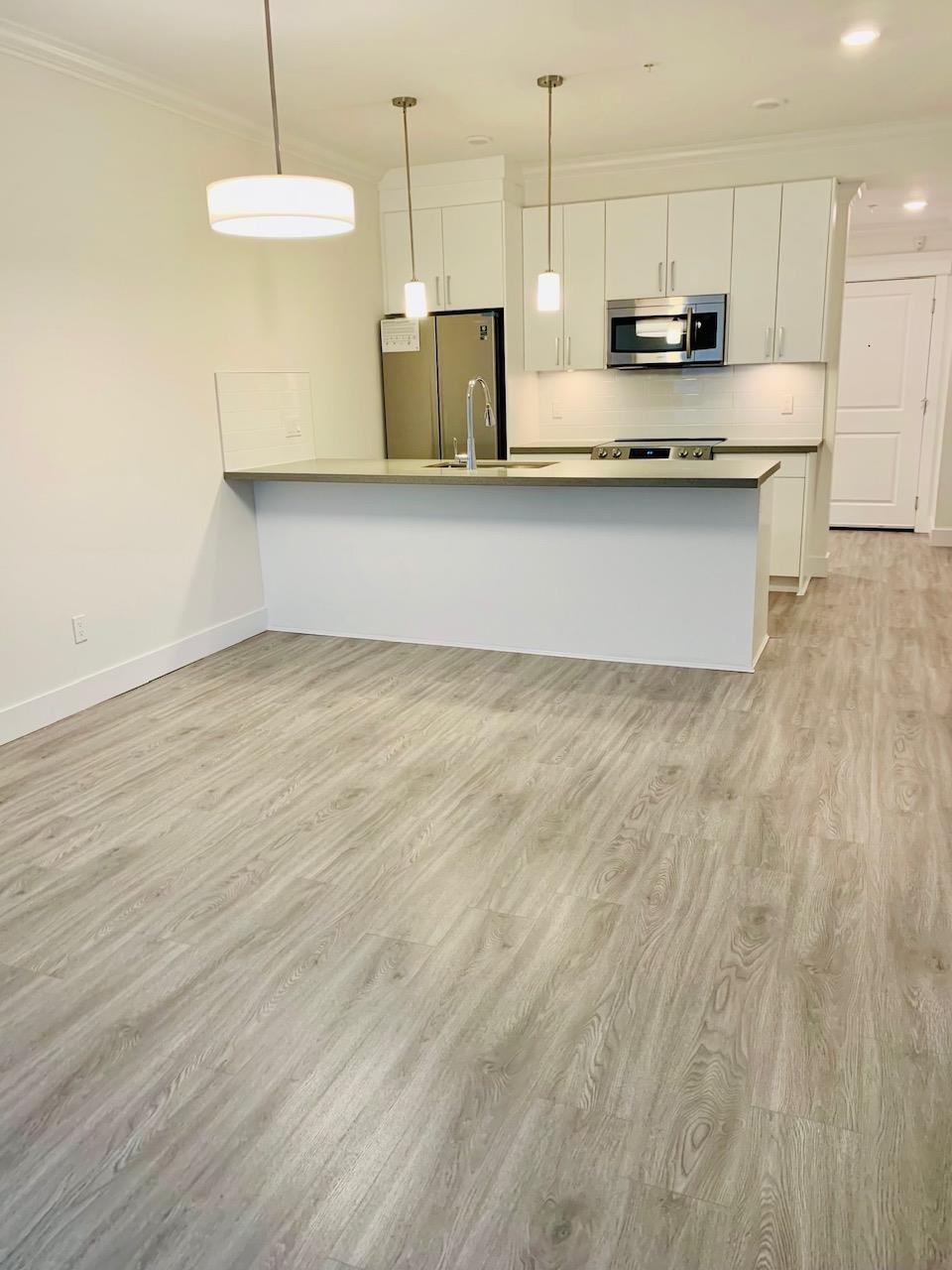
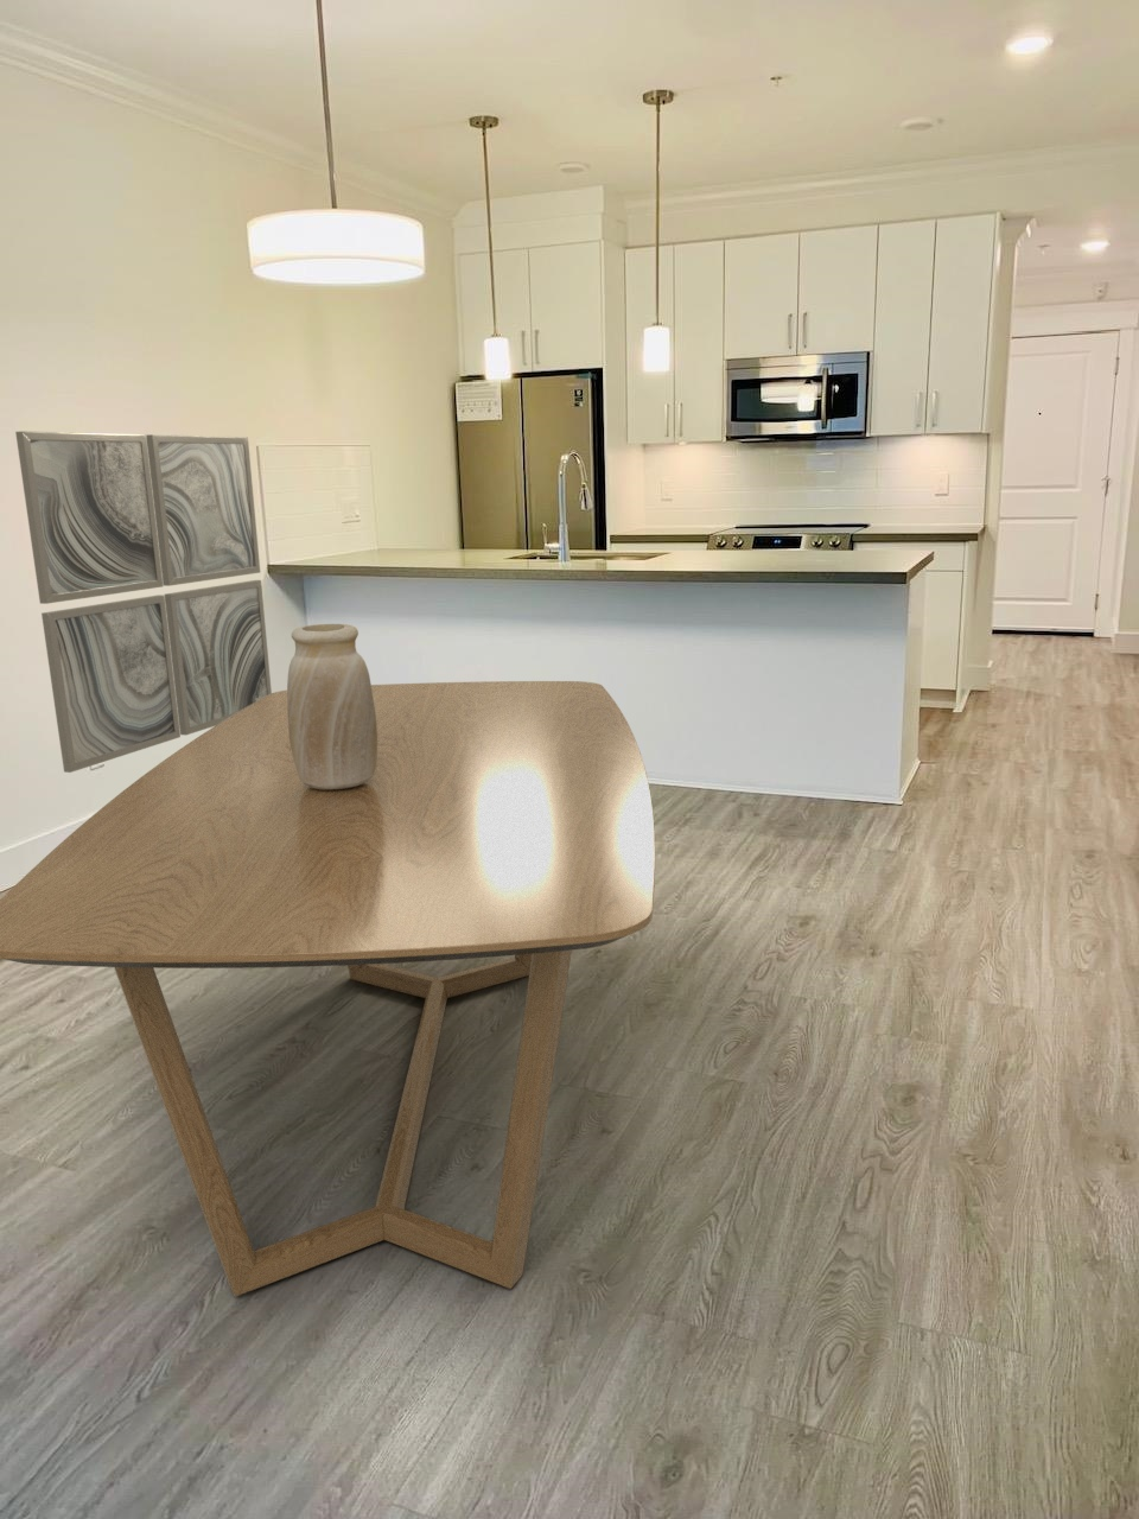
+ dining table (406, 935)
+ vase (331, 706)
+ wall art (162, 586)
